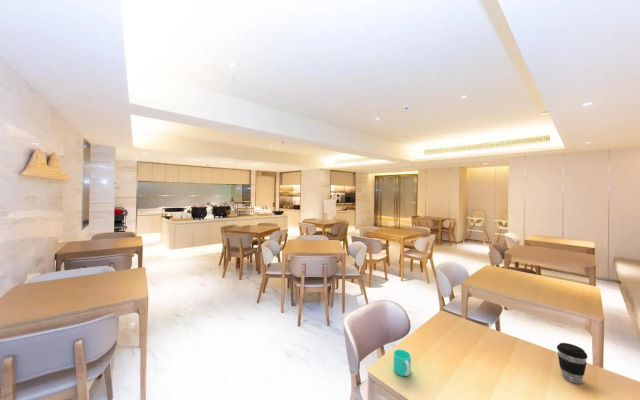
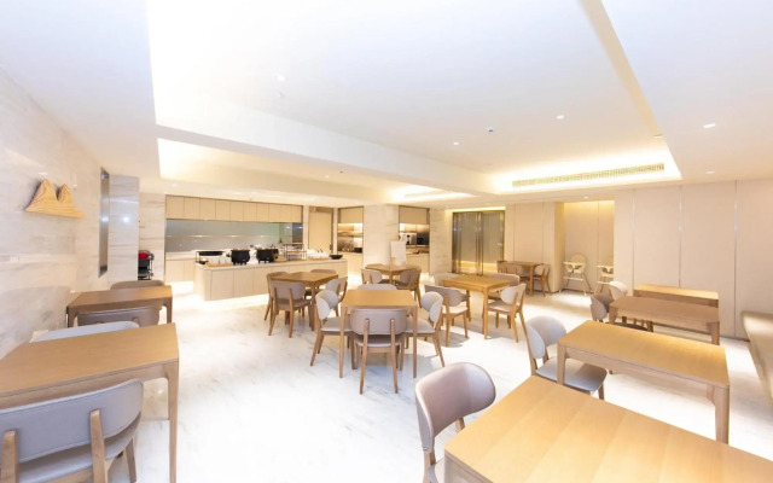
- coffee cup (571, 363)
- cup (403, 364)
